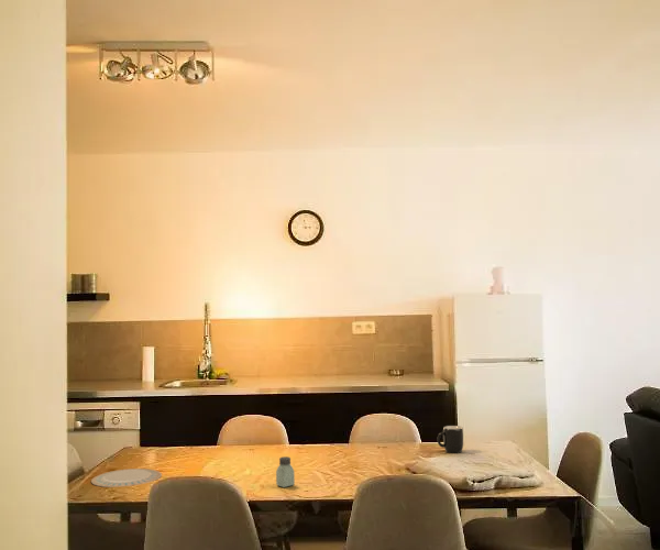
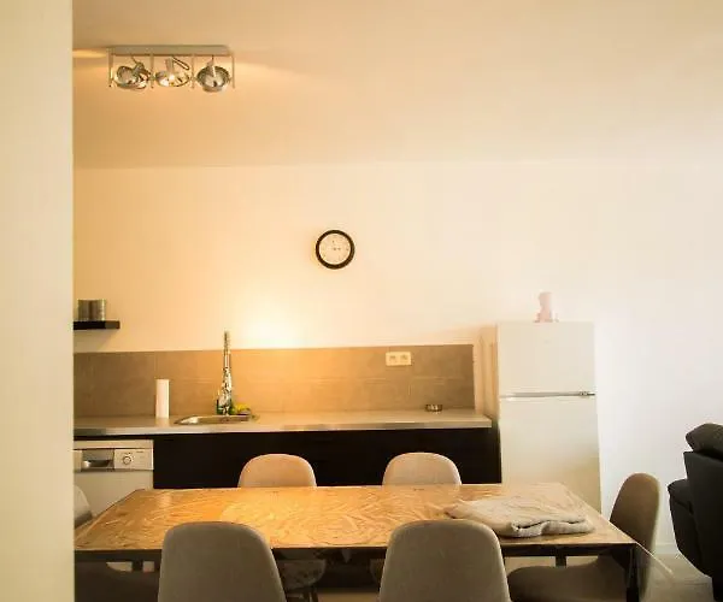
- saltshaker (285, 471)
- chinaware (127, 475)
- mug (450, 439)
